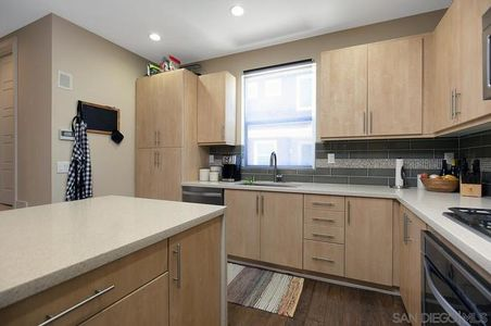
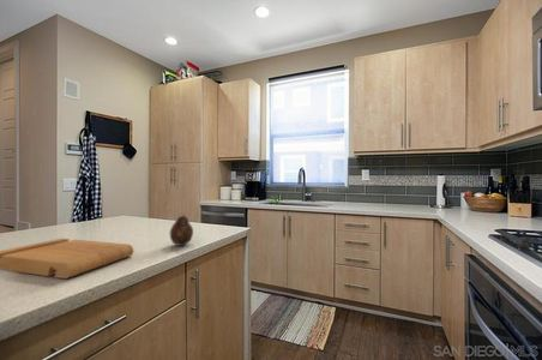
+ cutting board (62, 254)
+ fruit (181, 229)
